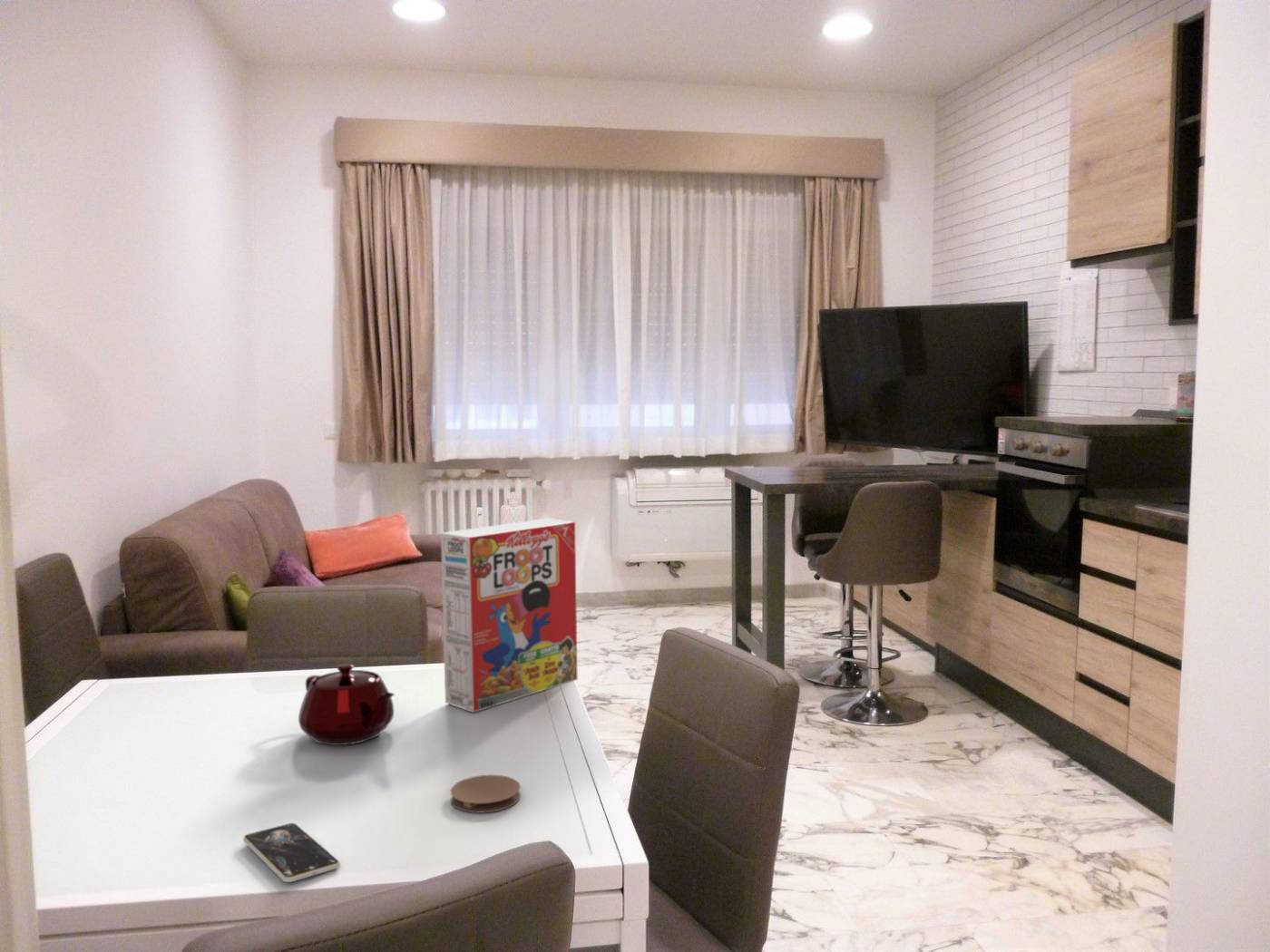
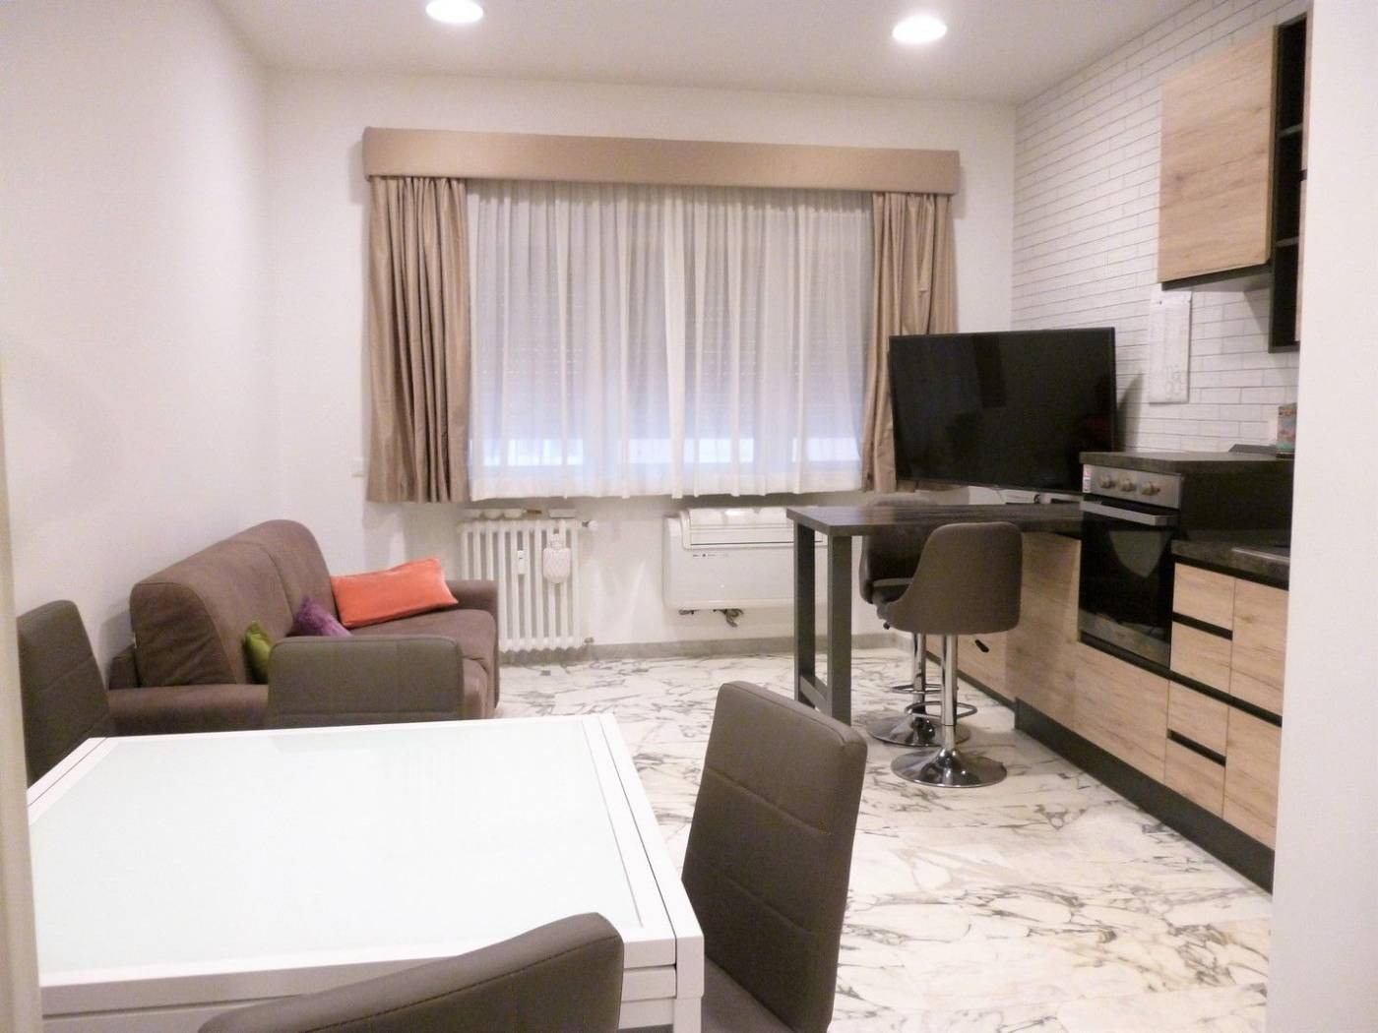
- teapot (349, 701)
- cereal box (512, 609)
- smartphone (290, 850)
- coaster (485, 792)
